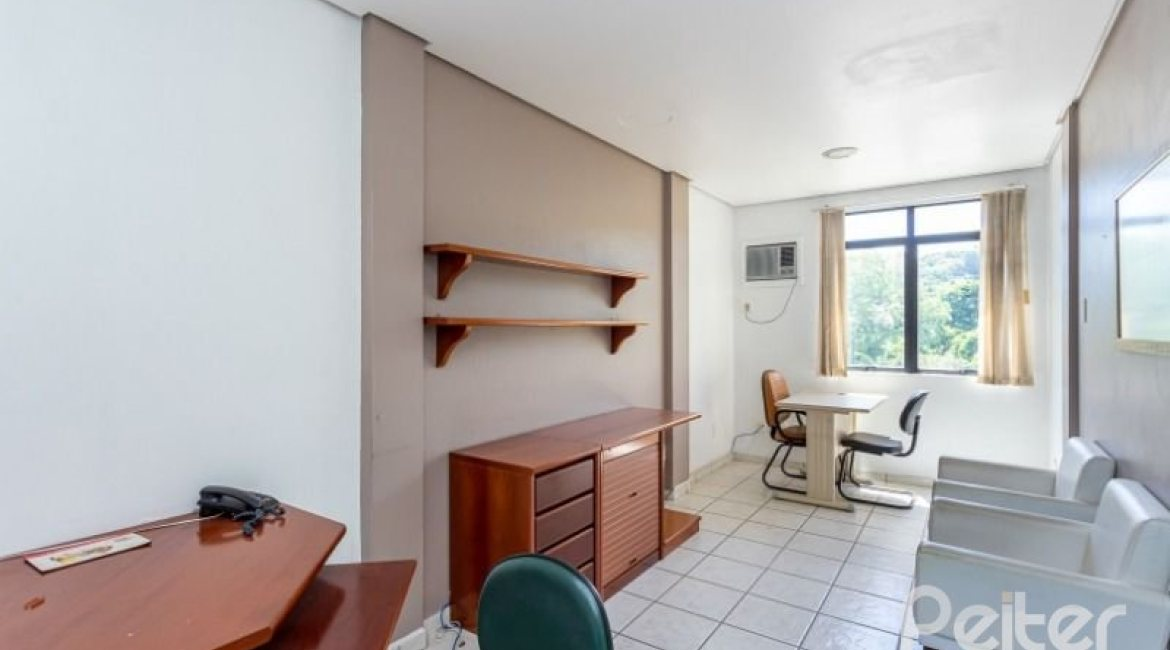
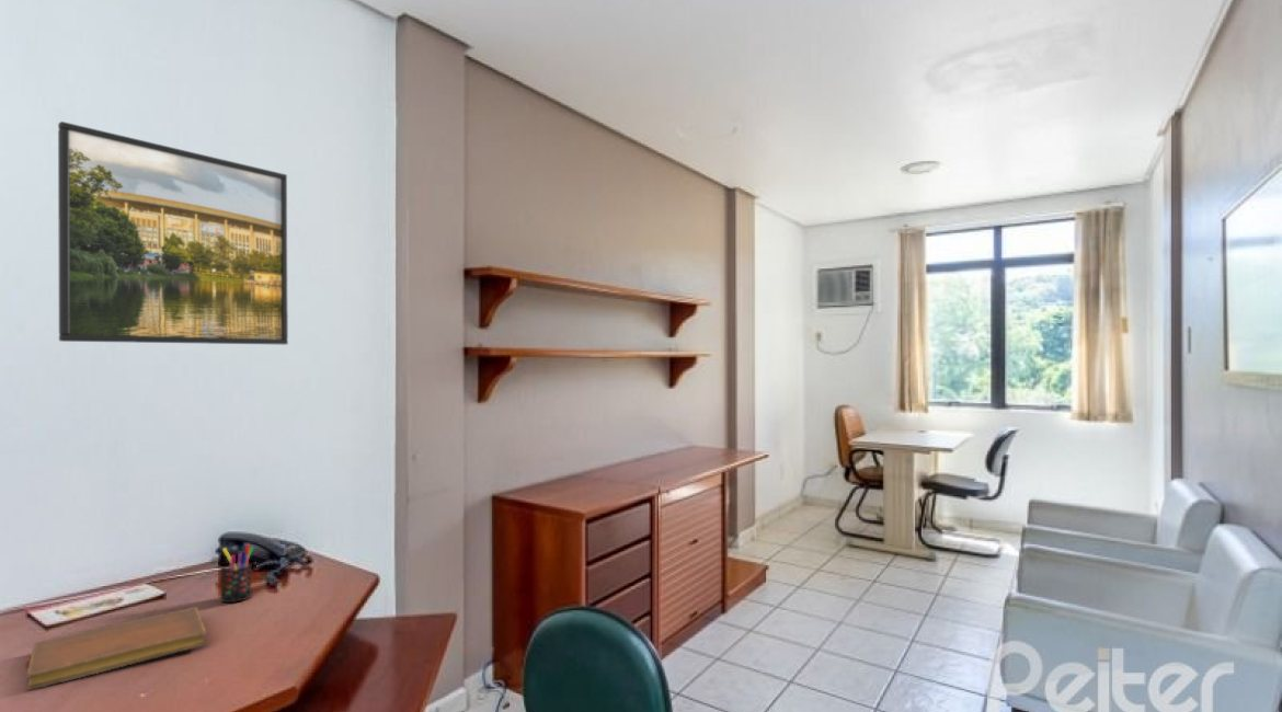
+ pen holder (240, 570)
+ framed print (187, 246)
+ notebook (122, 642)
